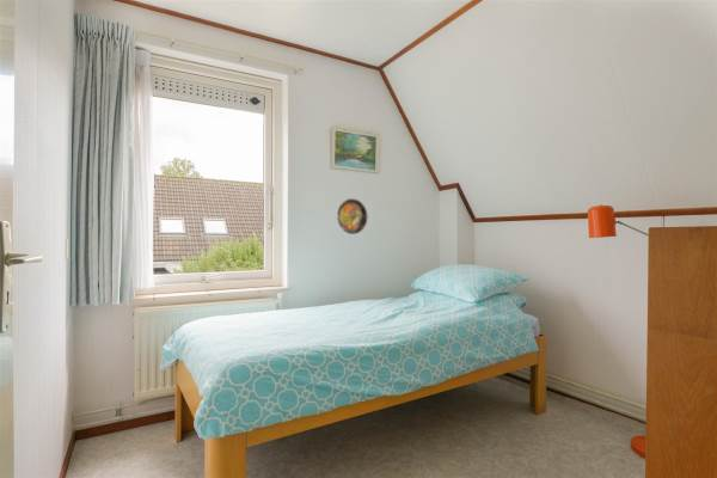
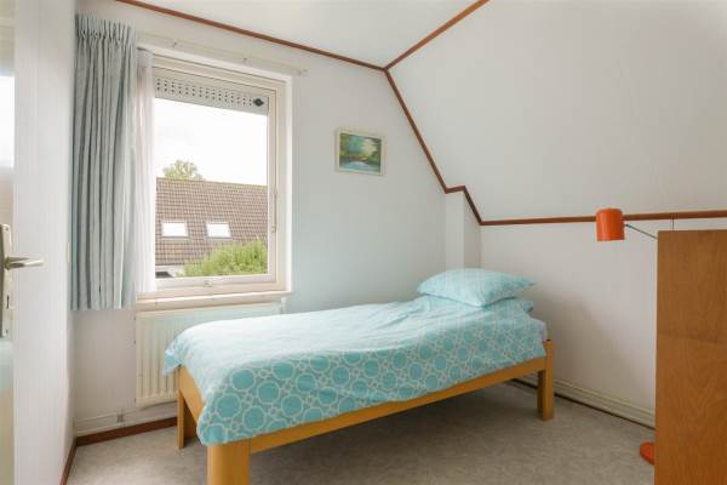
- decorative plate (351, 216)
